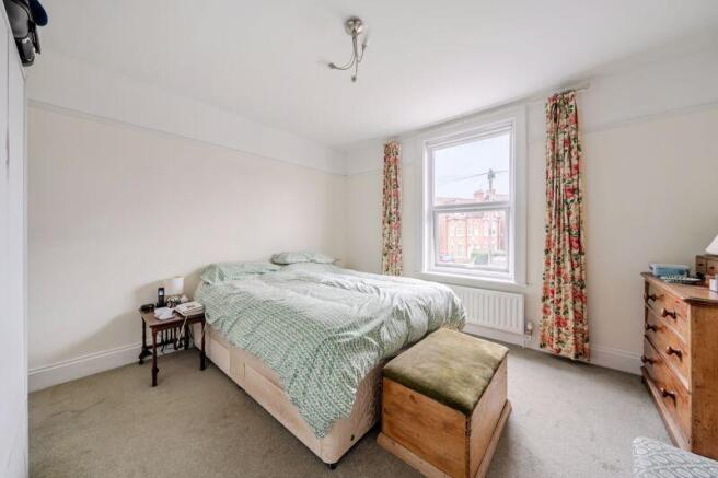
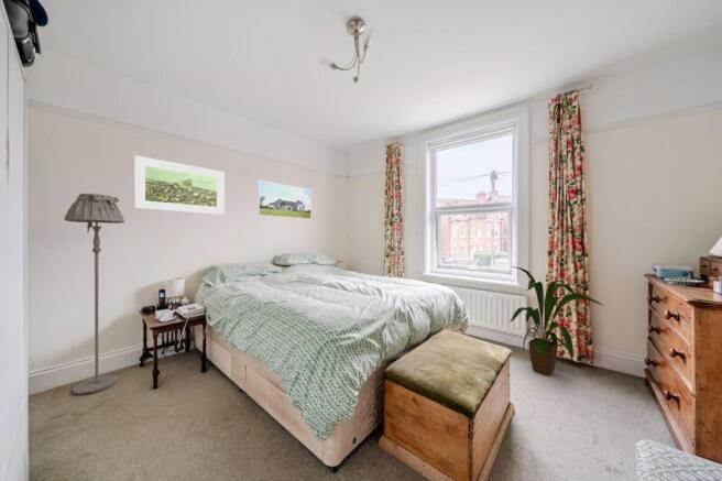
+ floor lamp (96, 289)
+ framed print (184, 188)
+ house plant (553, 321)
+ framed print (286, 201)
